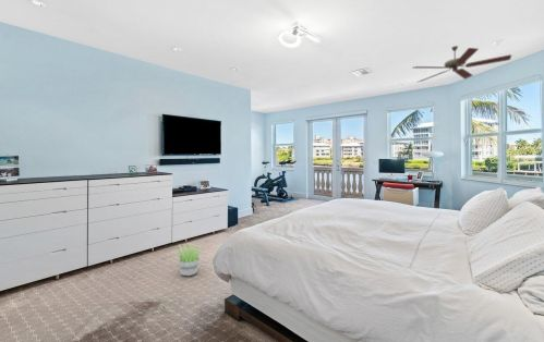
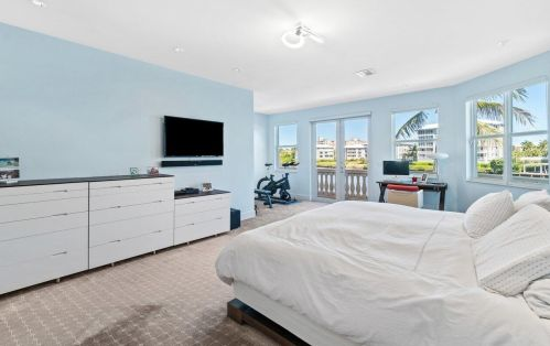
- ceiling fan (458, 58)
- potted plant (189, 259)
